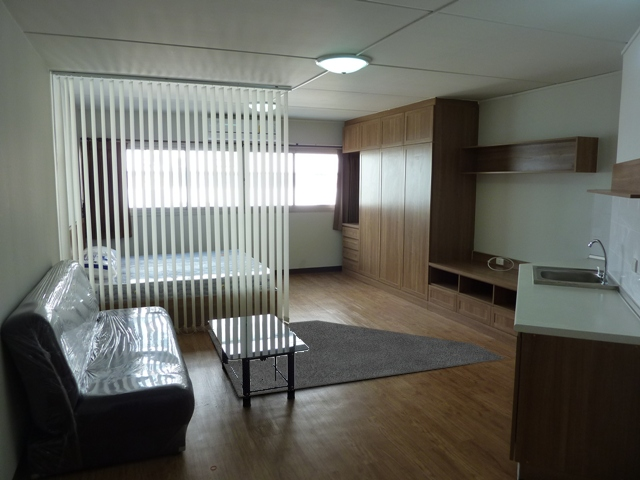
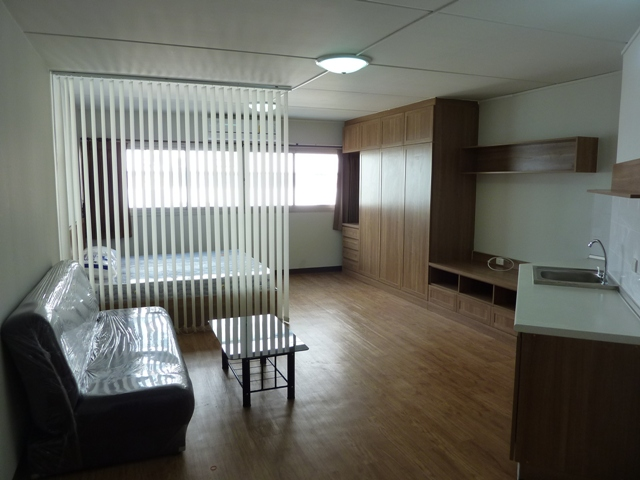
- rug (344, 343)
